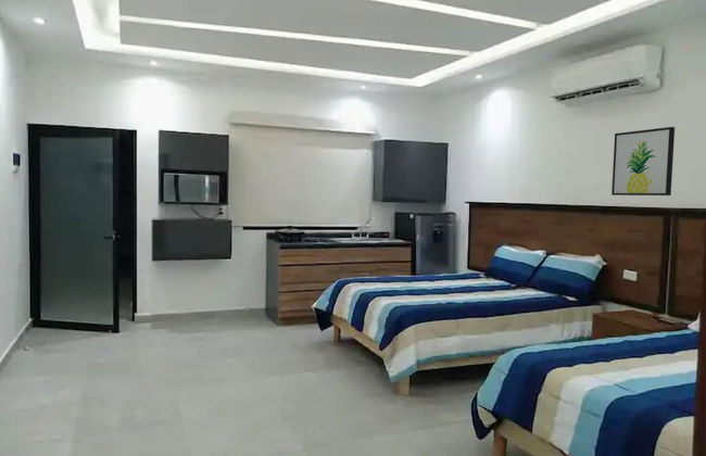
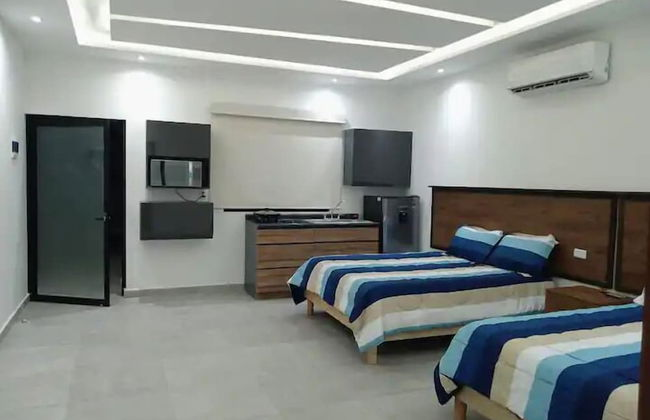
- wall art (641, 163)
